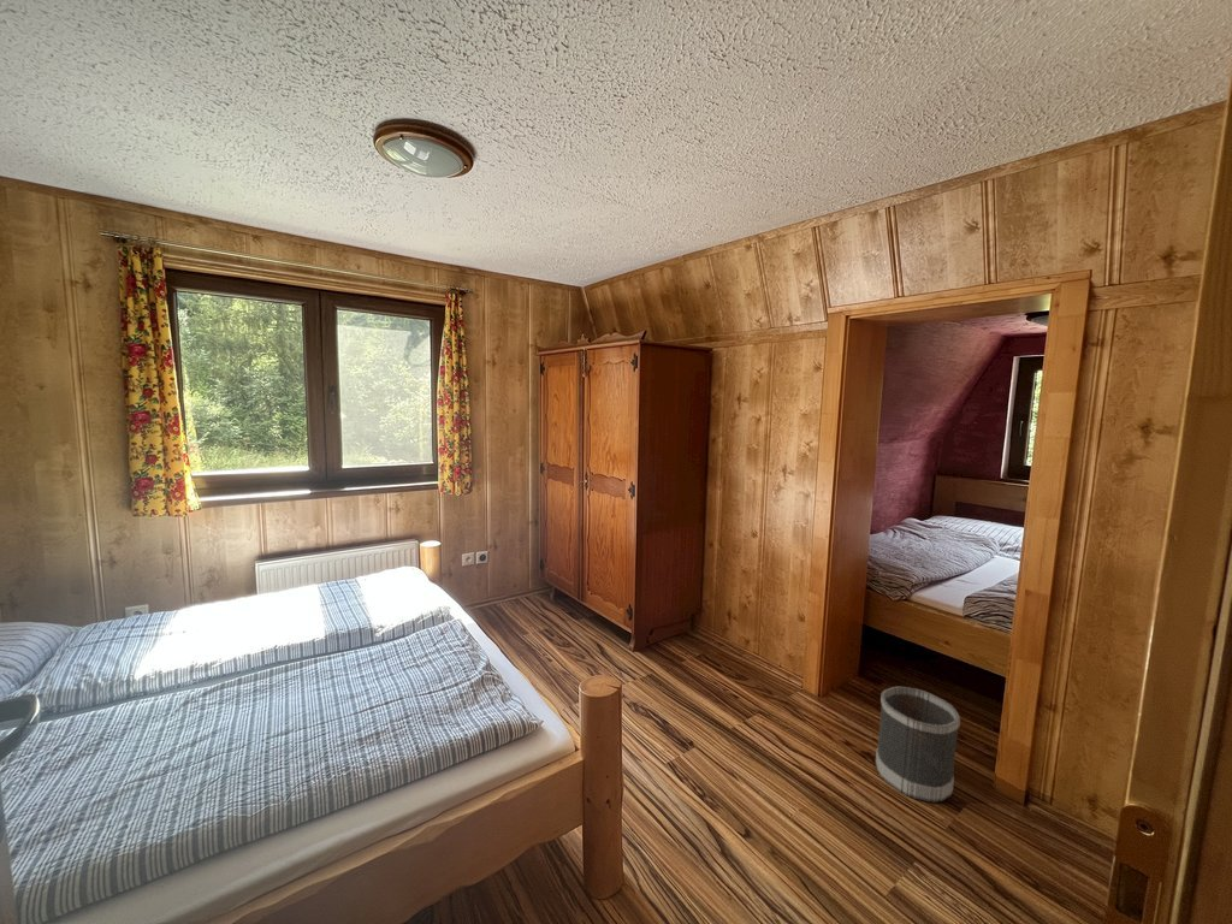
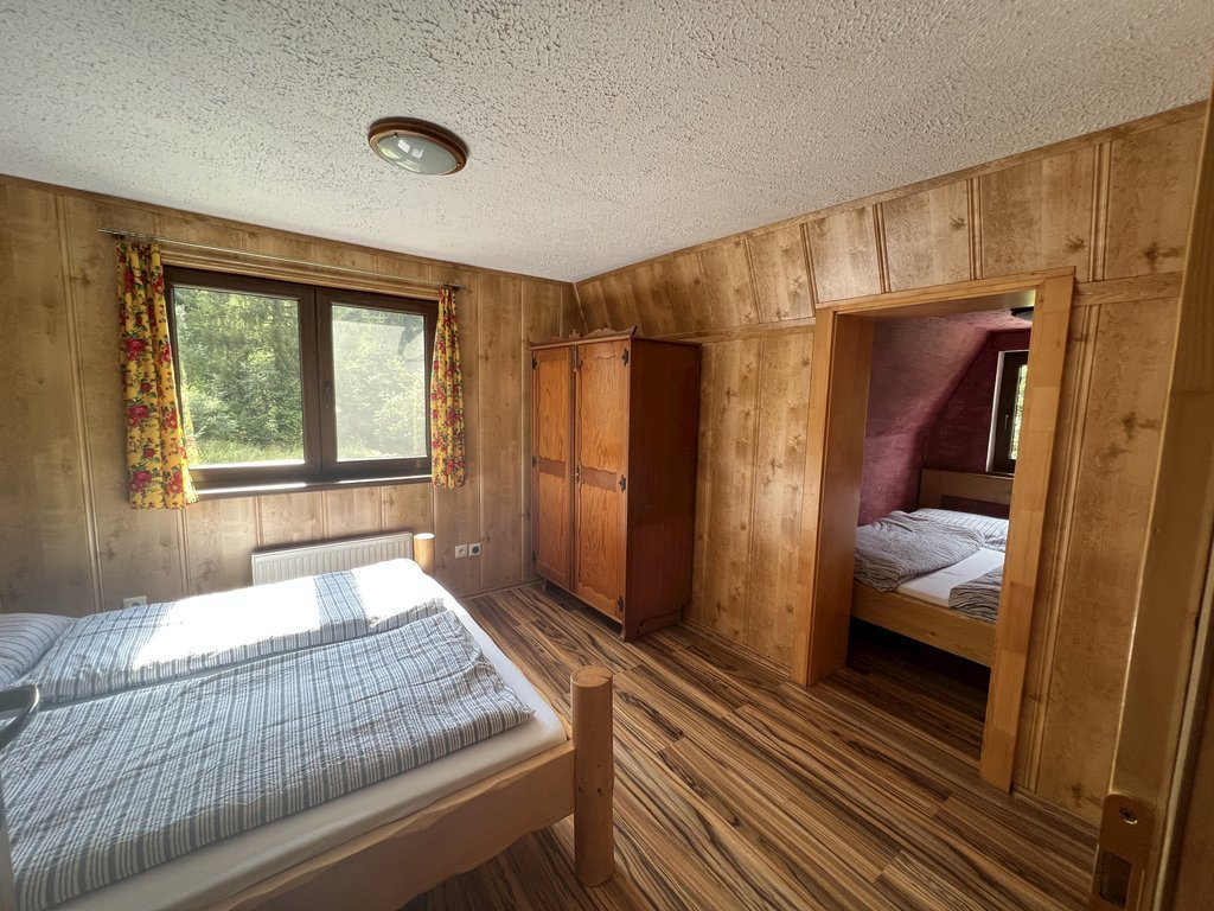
- wastebasket (916, 740)
